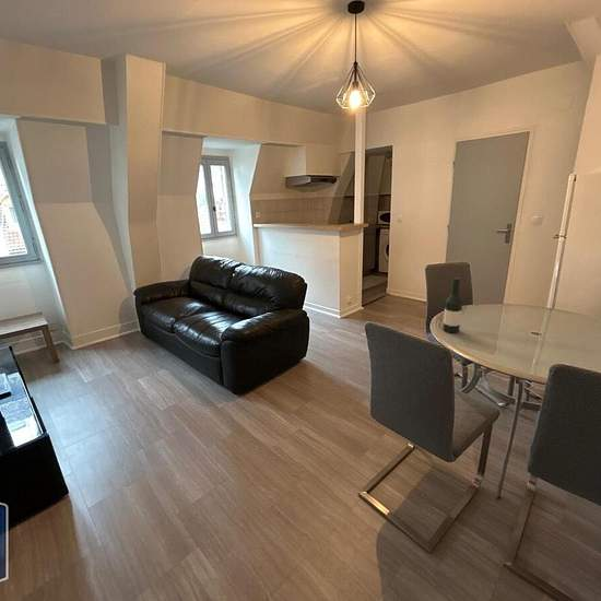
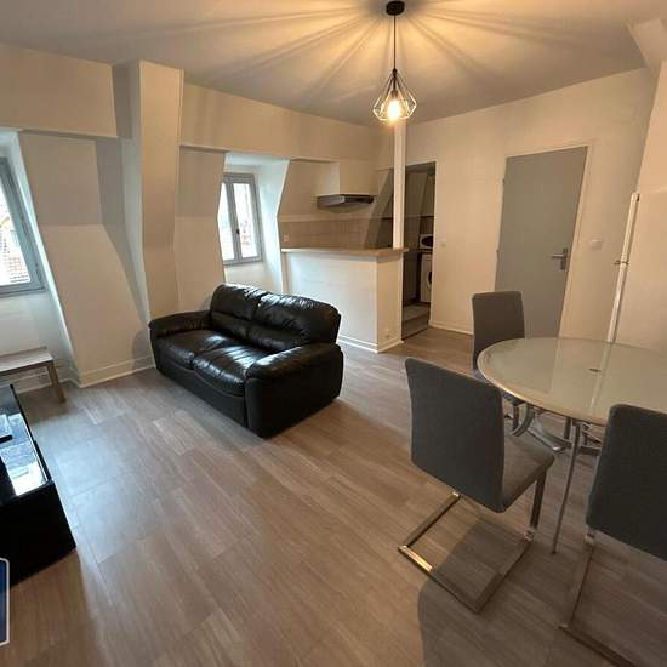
- wine bottle (453, 305)
